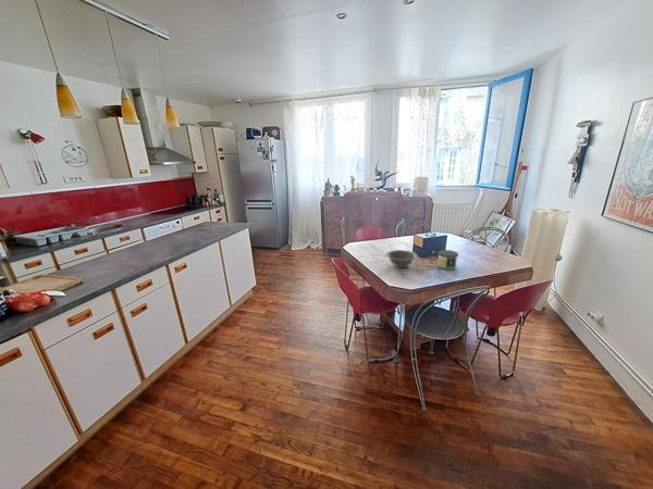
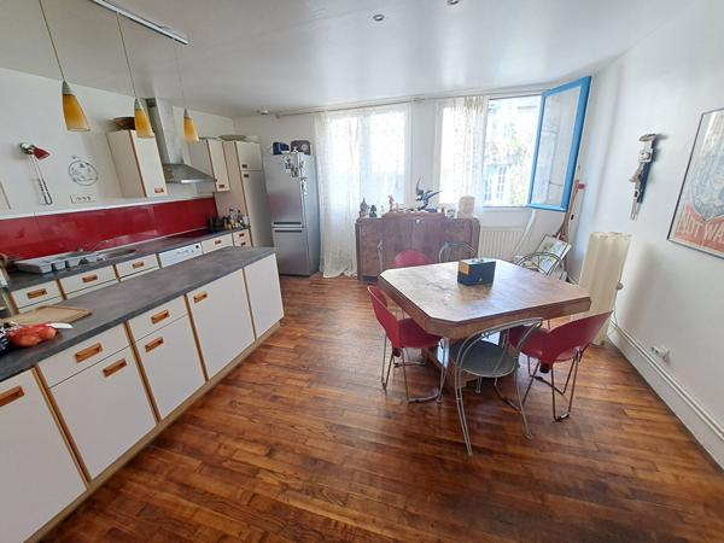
- candle (447, 260)
- decorative bowl (401, 260)
